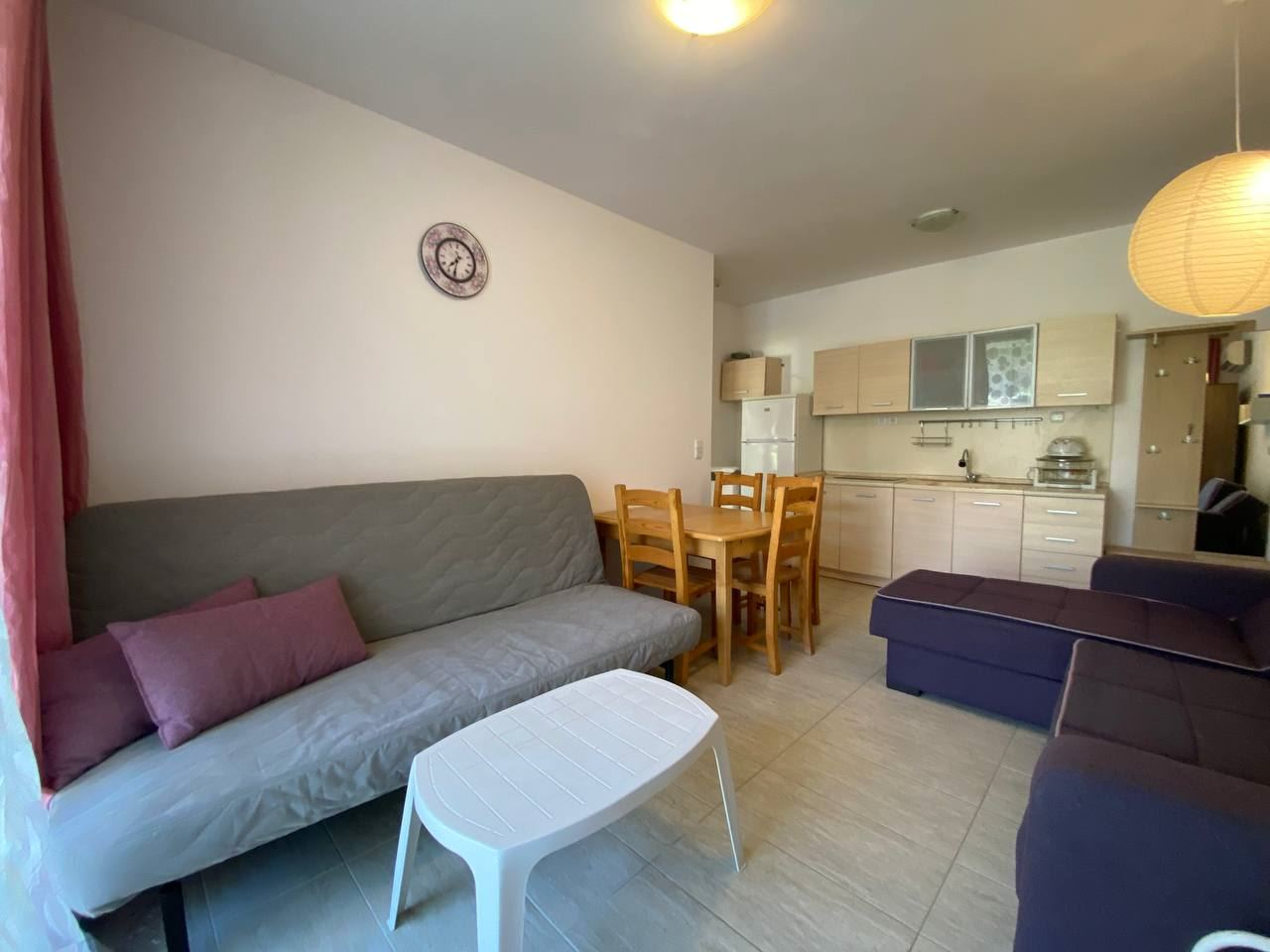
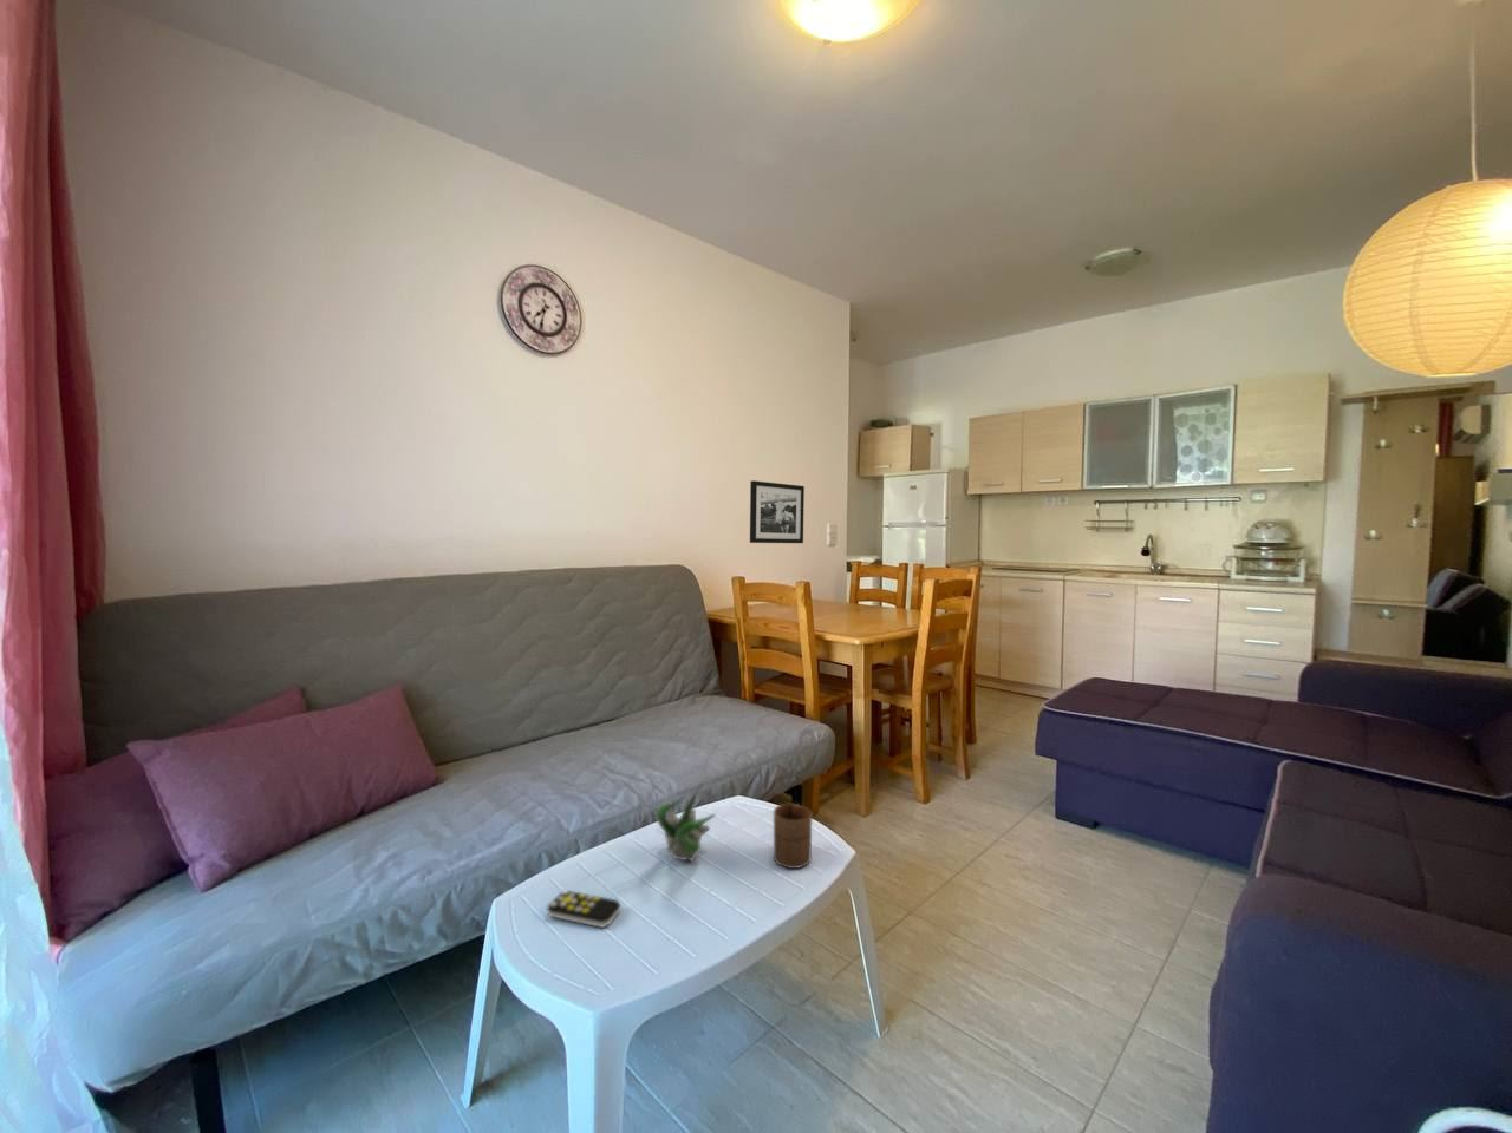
+ cup (792, 833)
+ remote control (583, 908)
+ plant (692, 810)
+ picture frame (777, 513)
